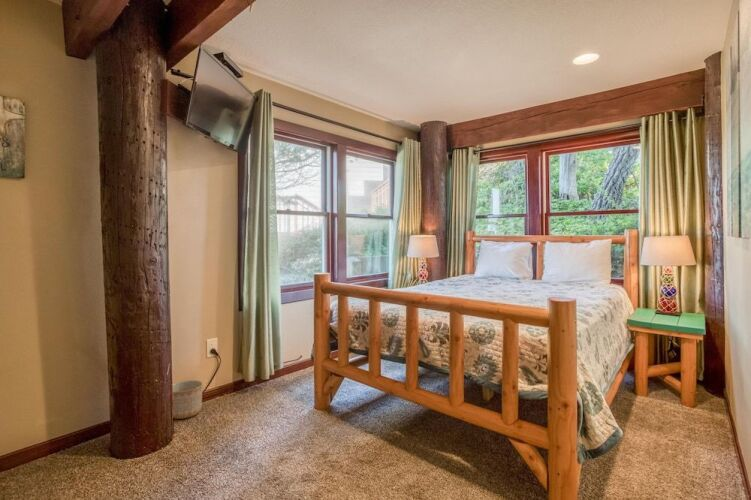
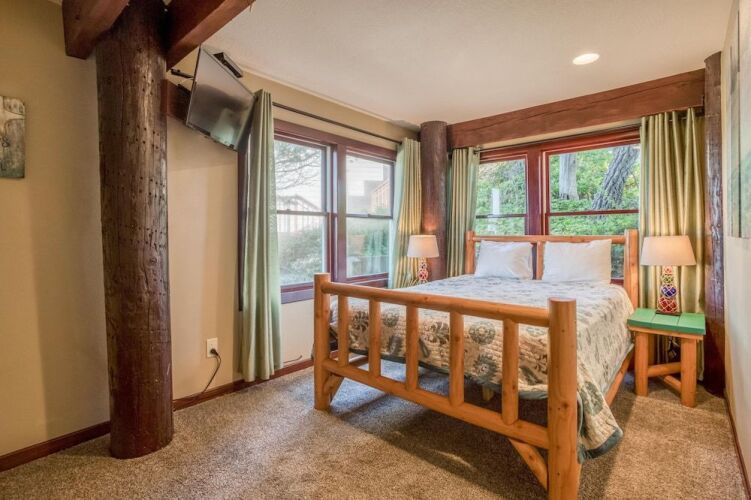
- planter (185, 399)
